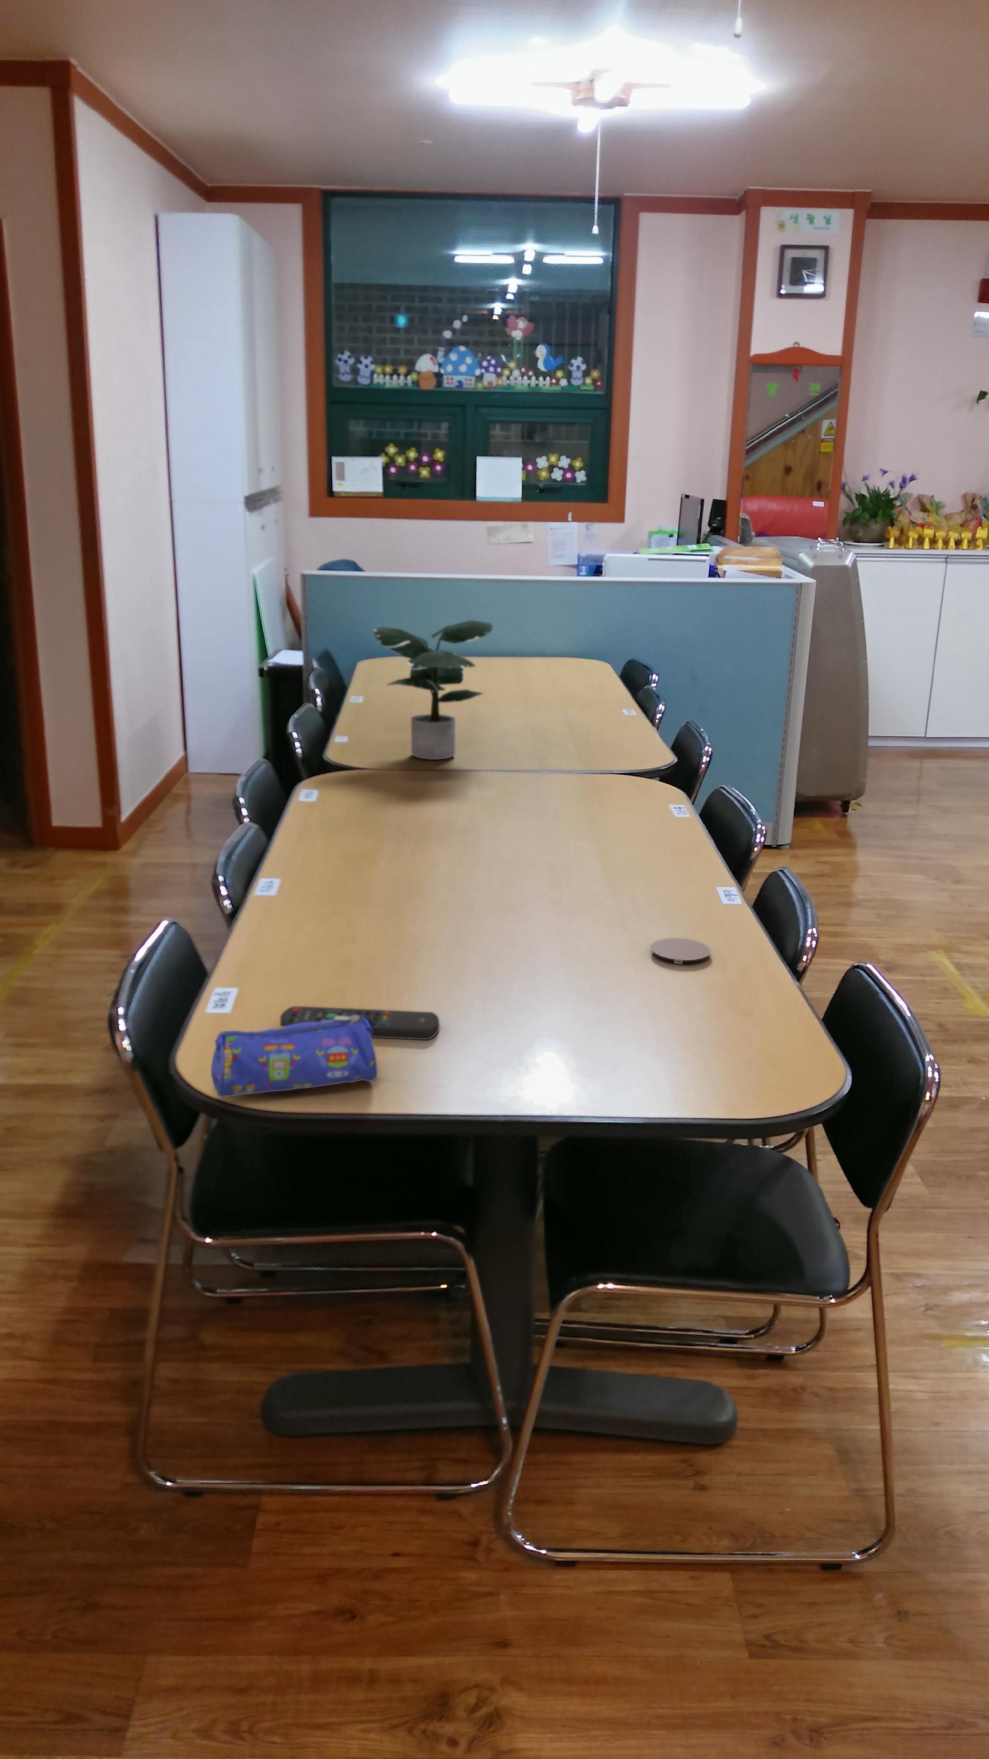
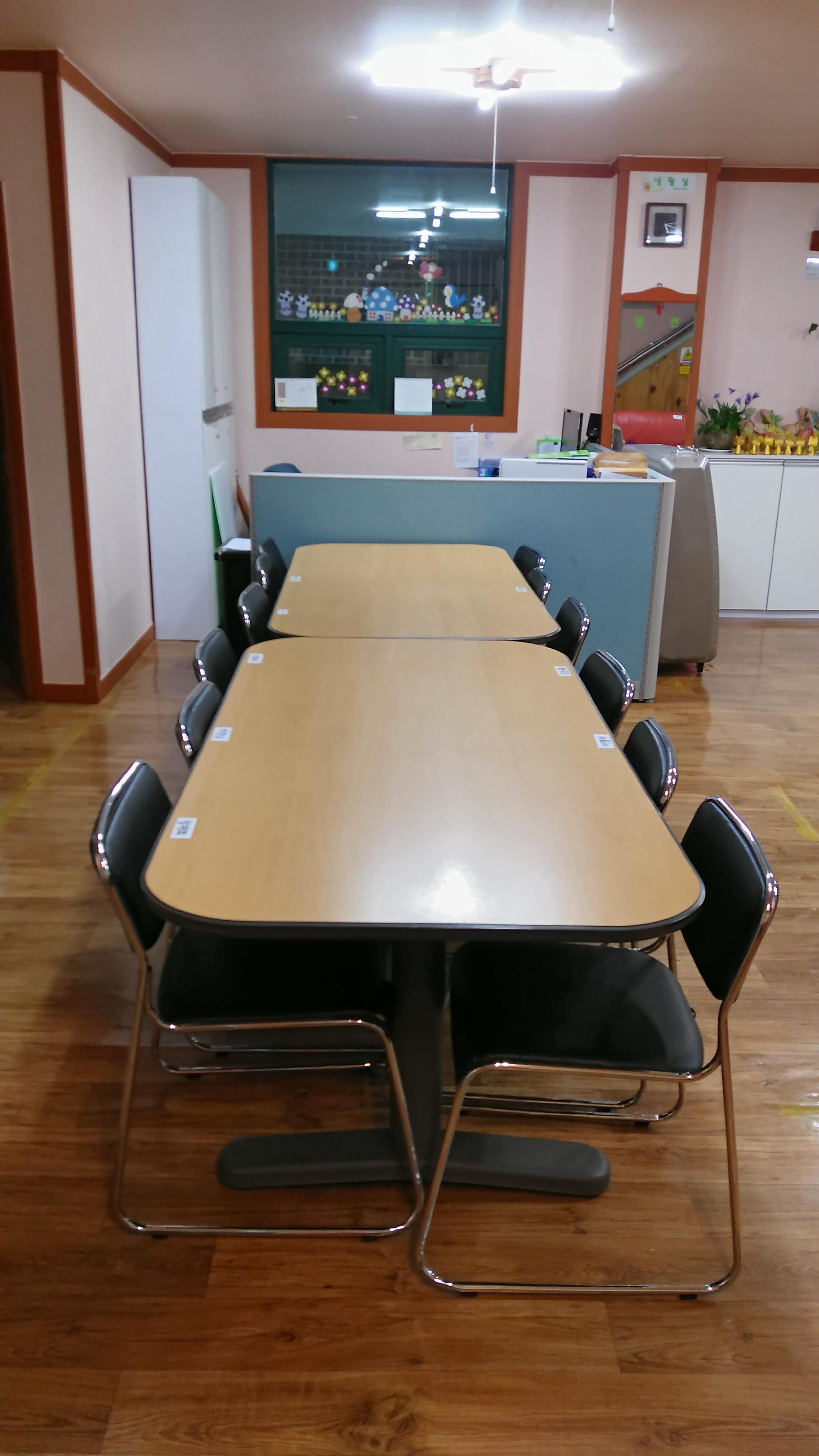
- pencil case (296, 1053)
- remote control (362, 1017)
- potted plant (438, 691)
- coaster (680, 952)
